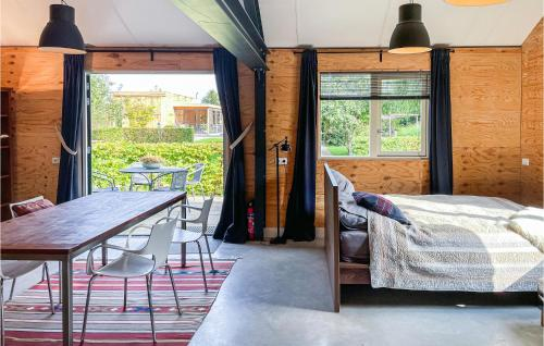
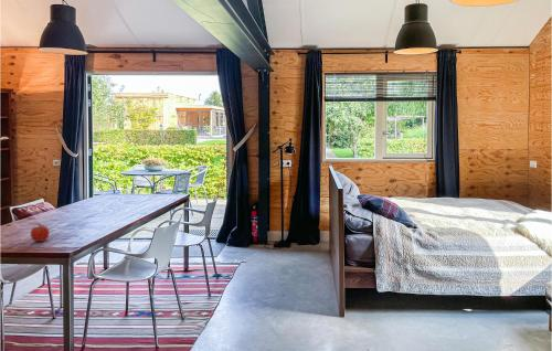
+ fruit (40, 232)
